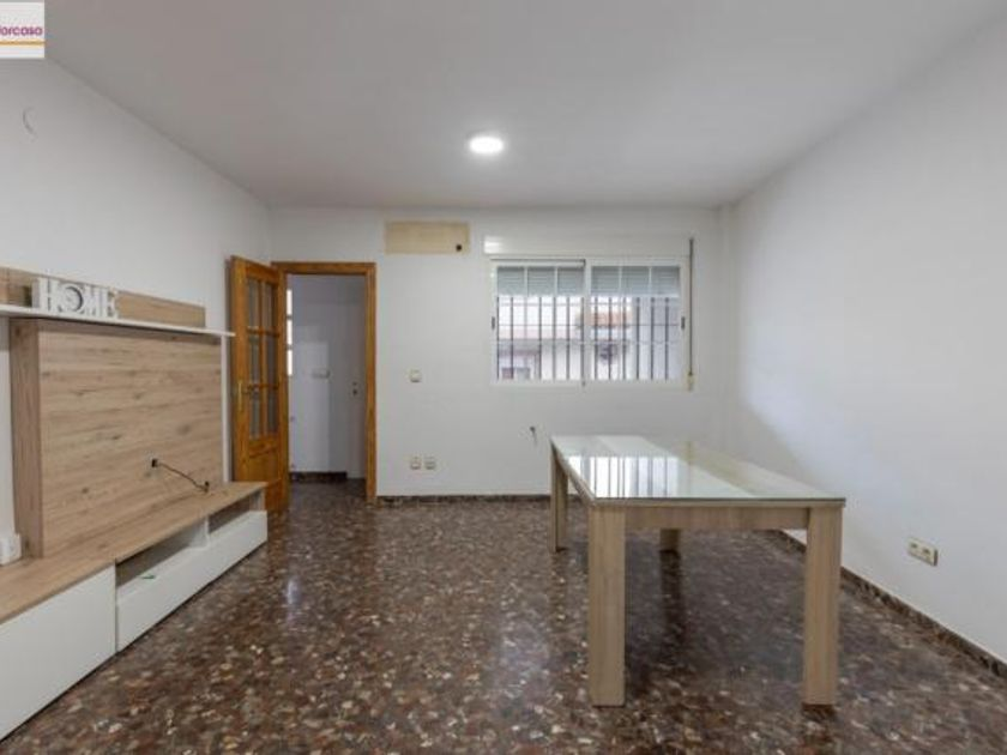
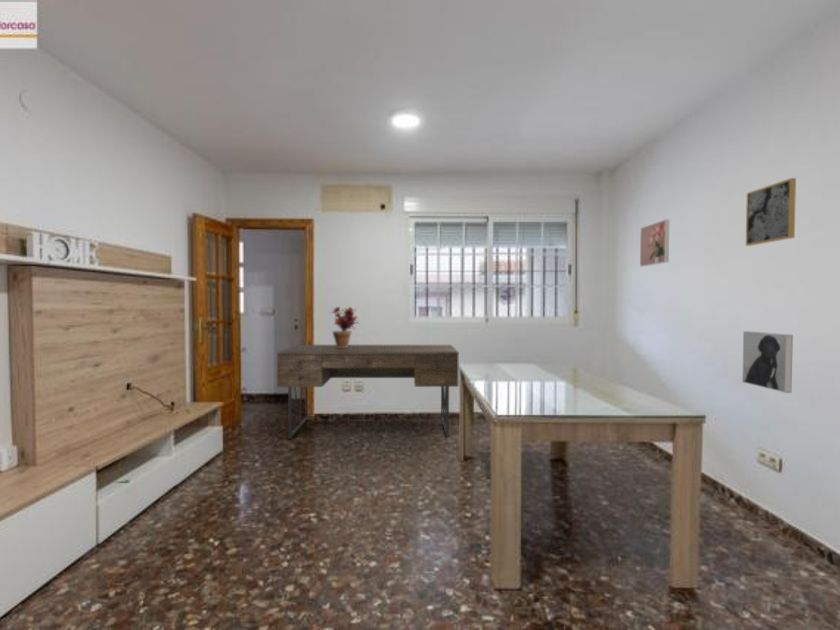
+ wall art (769, 214)
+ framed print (653, 244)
+ potted plant (344, 327)
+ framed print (765, 360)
+ desk (371, 377)
